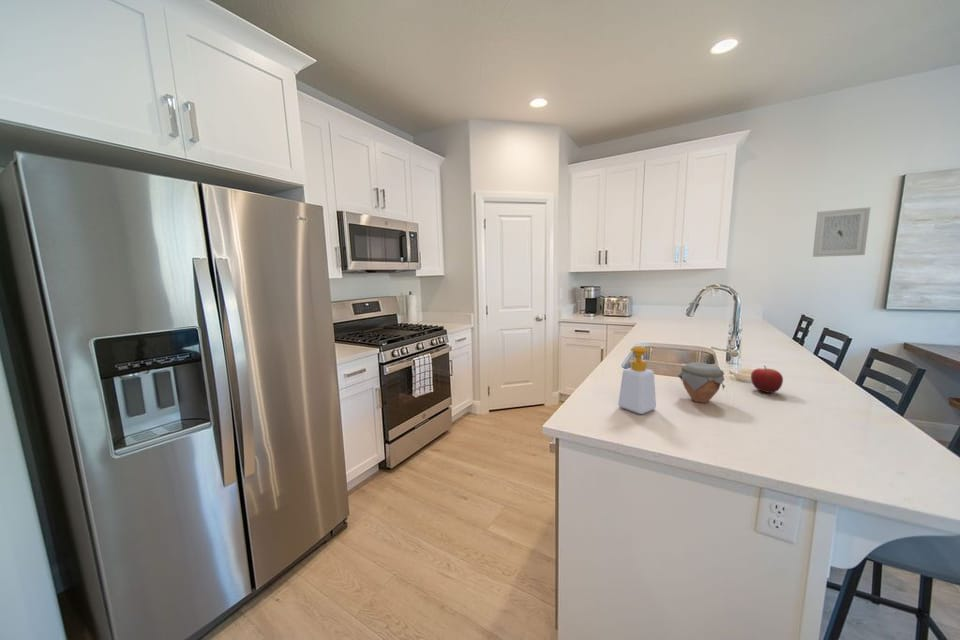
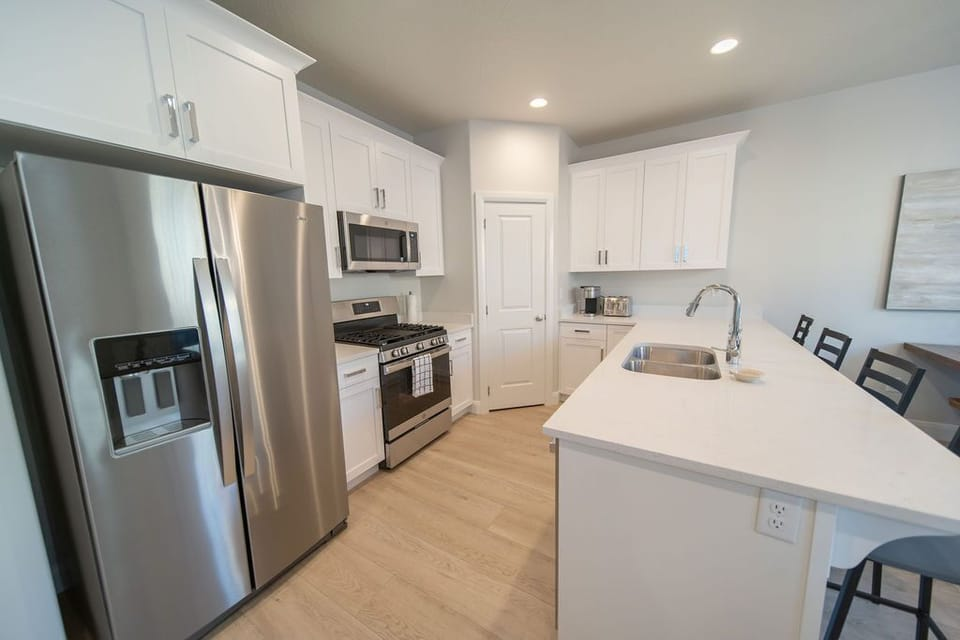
- jar (700, 382)
- soap bottle (641, 376)
- fruit (766, 379)
- wall art (840, 233)
